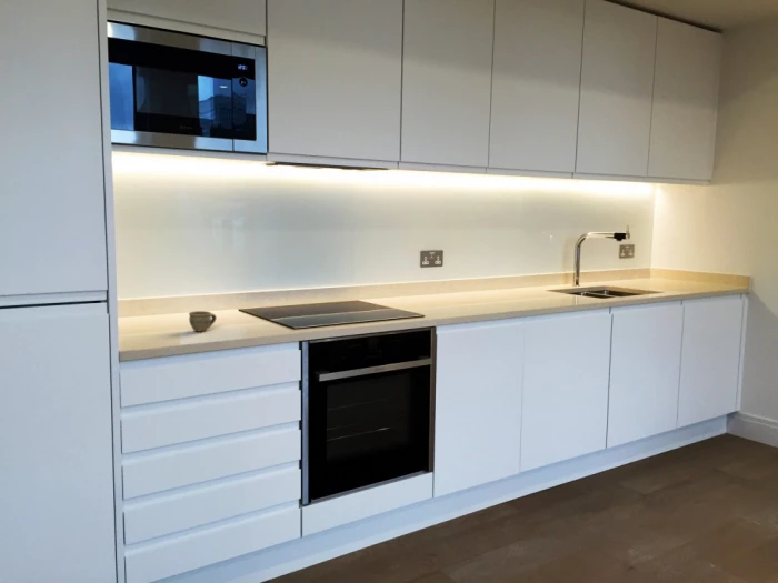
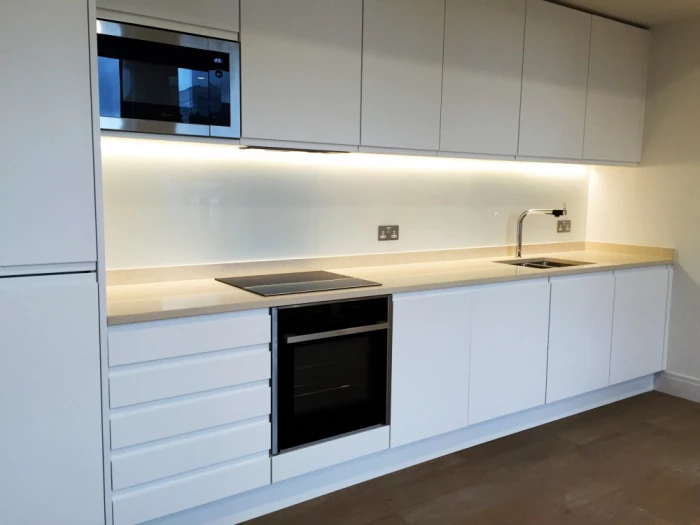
- cup (203, 321)
